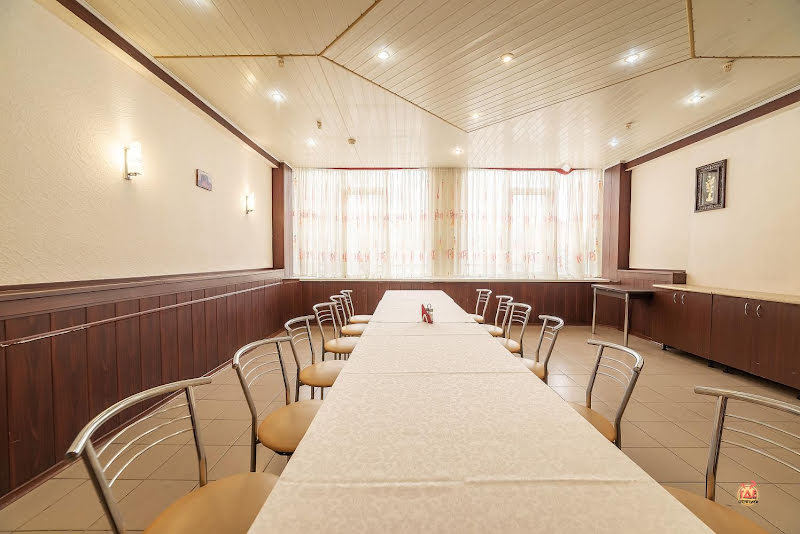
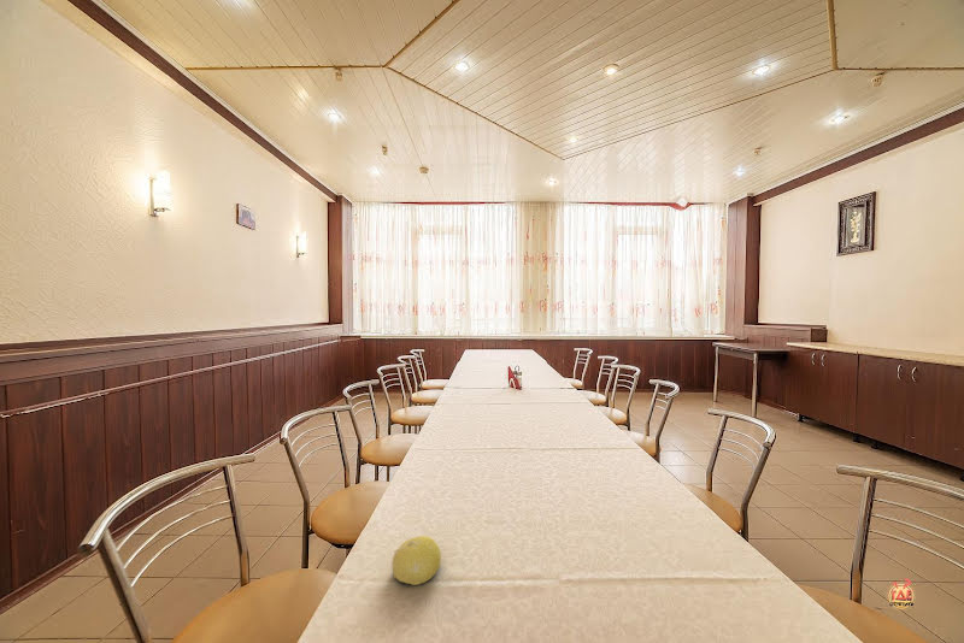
+ fruit (416, 555)
